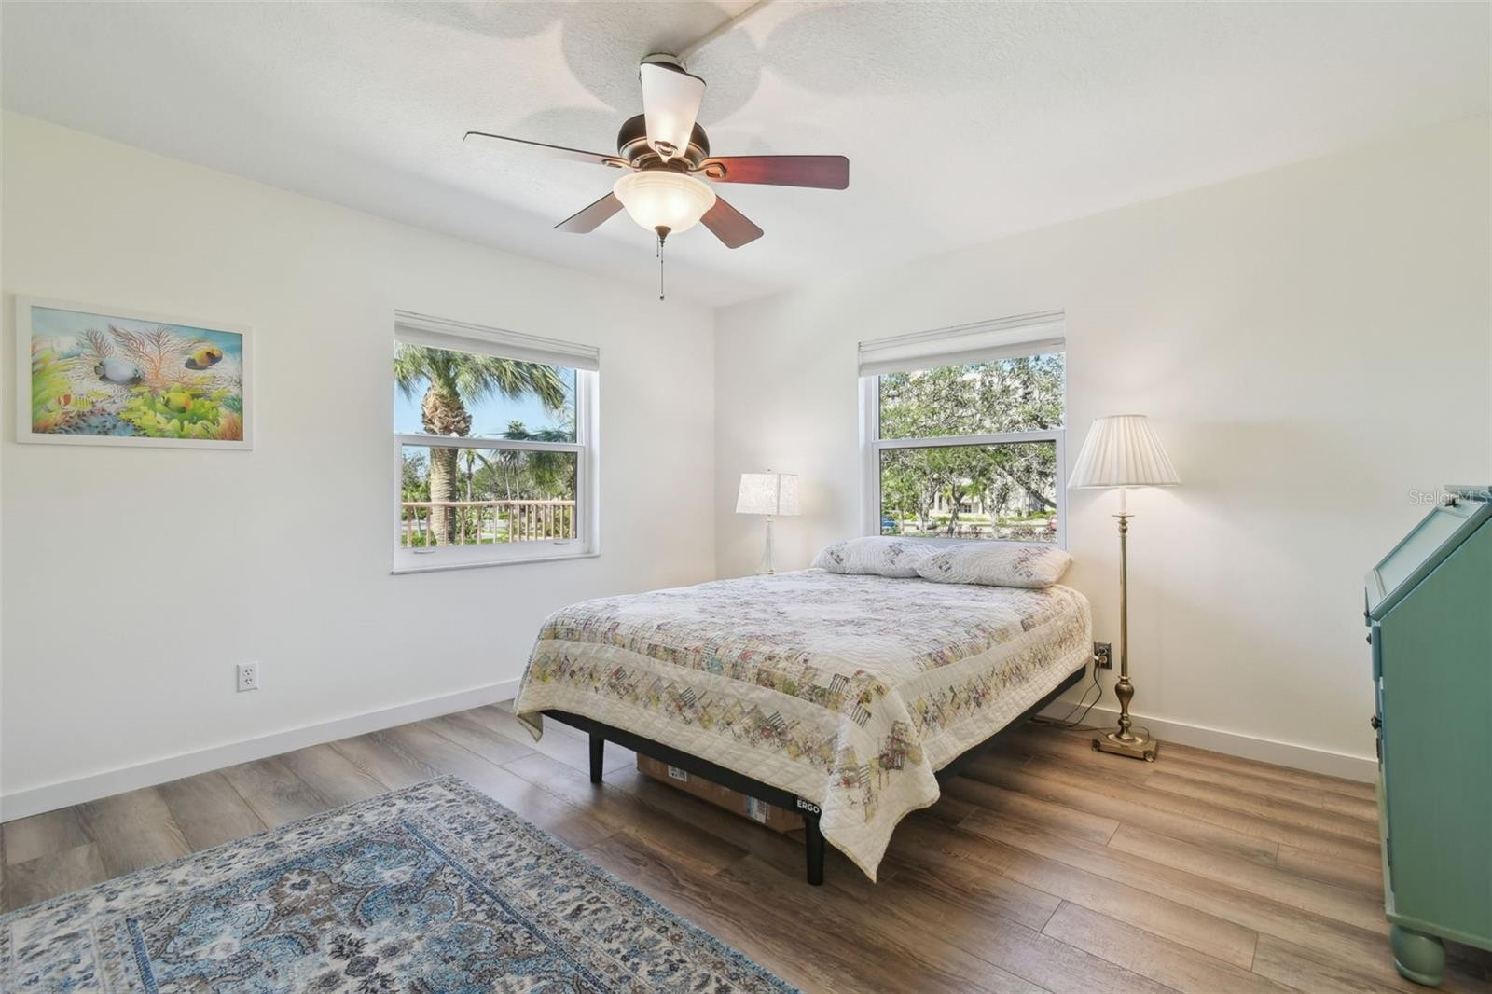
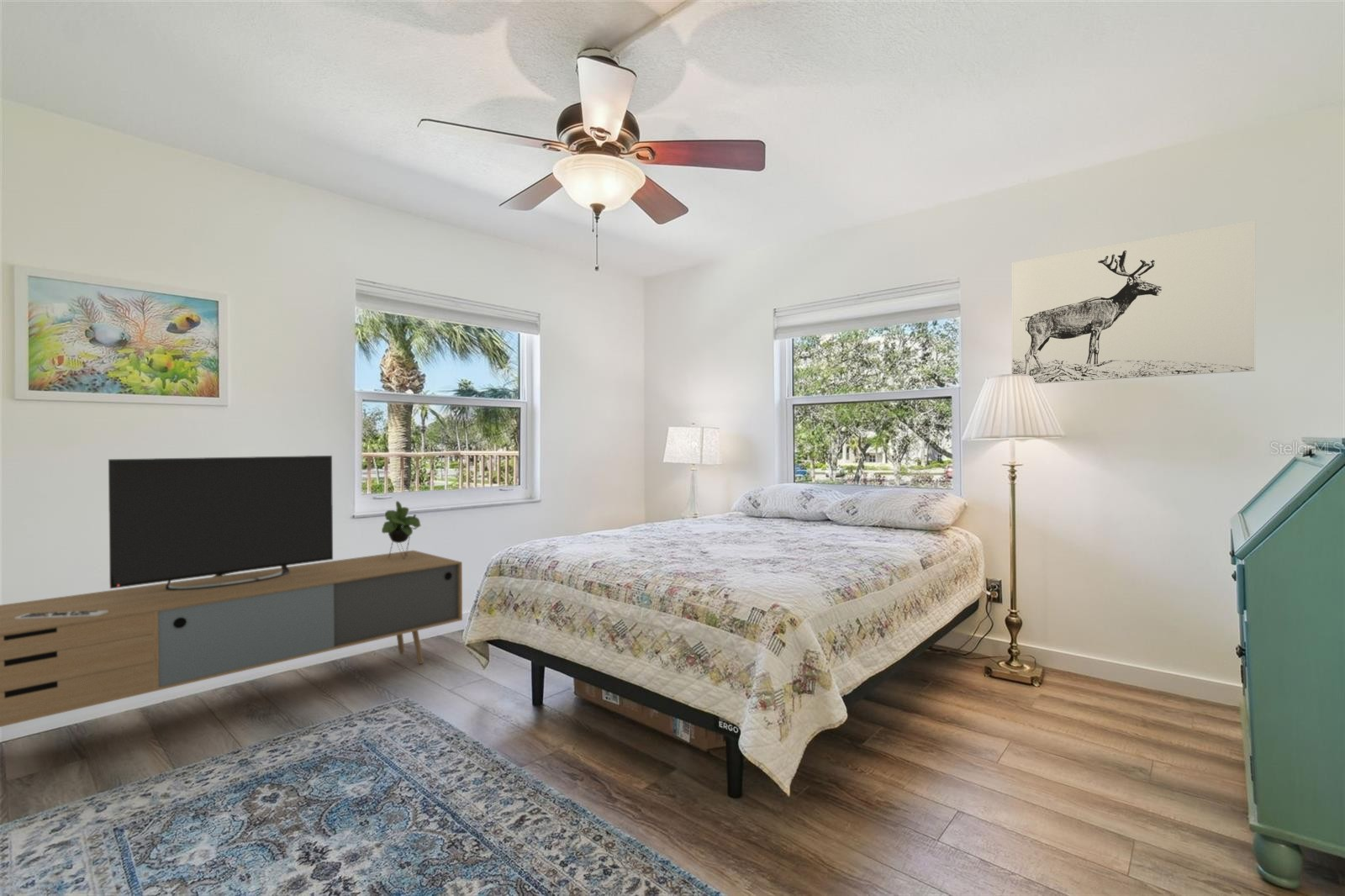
+ wall art (1121, 311)
+ media console (235, 580)
